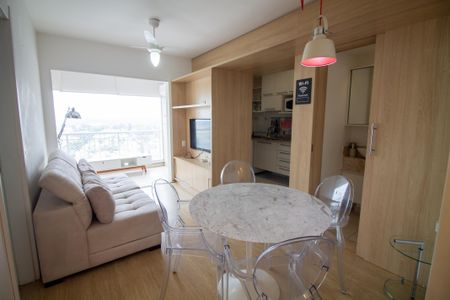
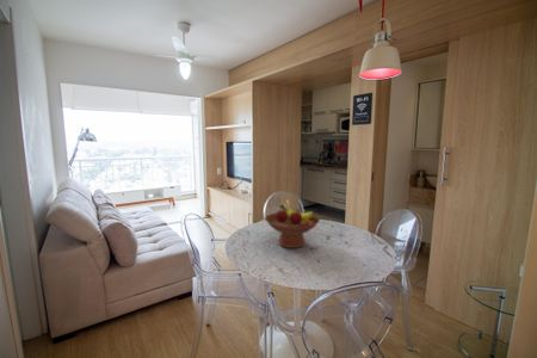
+ fruit bowl (291, 226)
